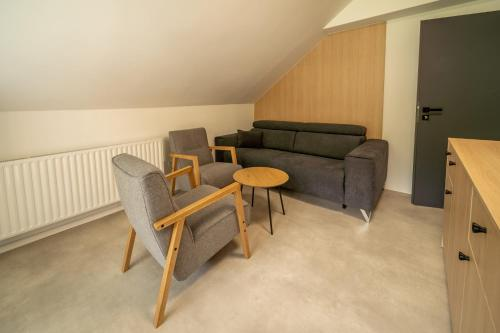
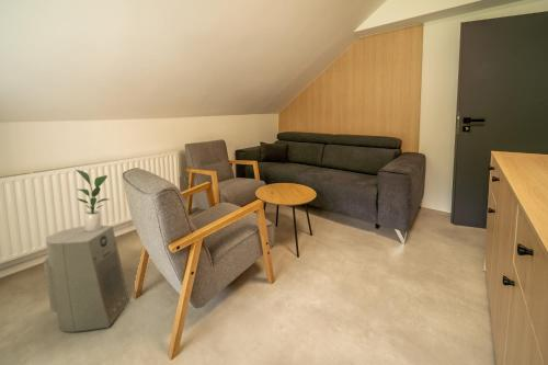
+ fan (83, 275)
+ potted plant (90, 199)
